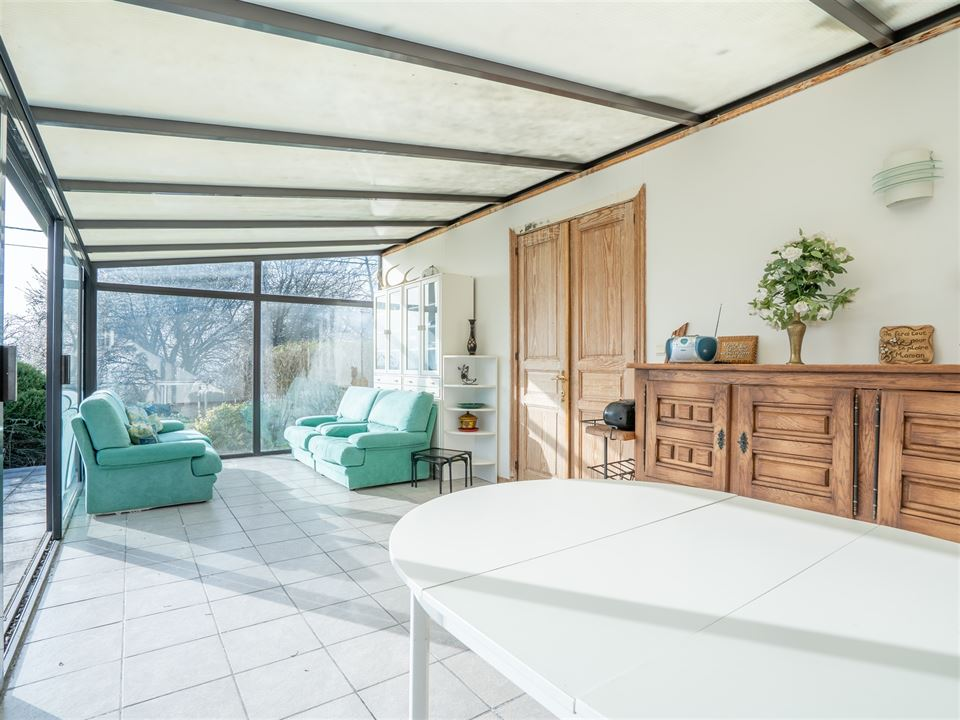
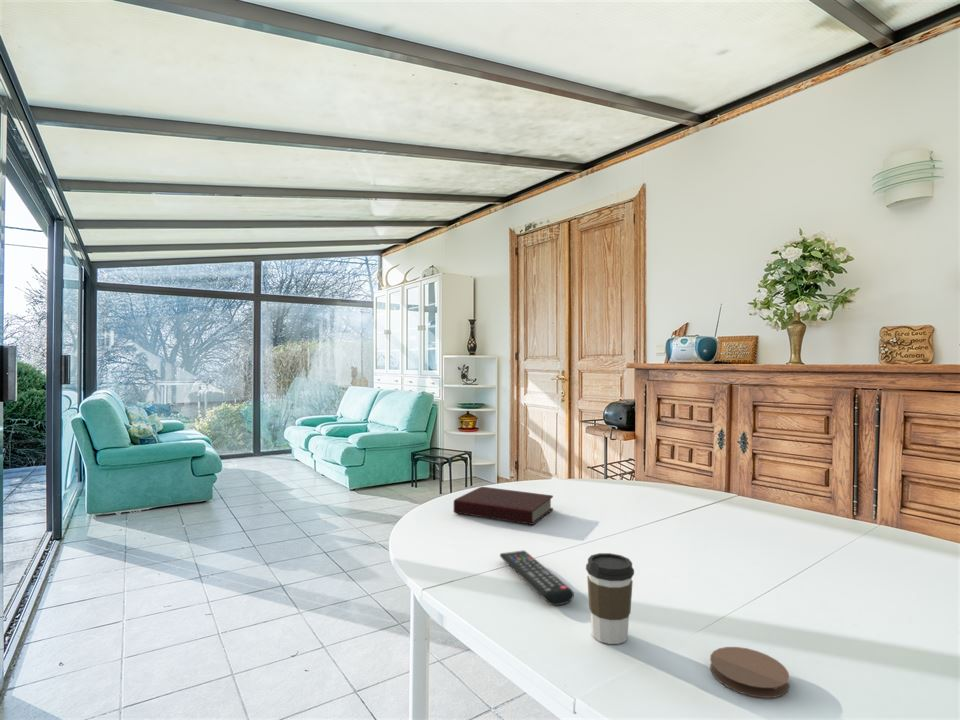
+ book (504, 504)
+ coffee cup (609, 597)
+ remote control (533, 574)
+ coaster (748, 670)
